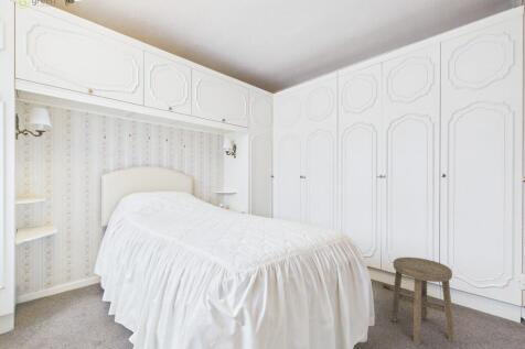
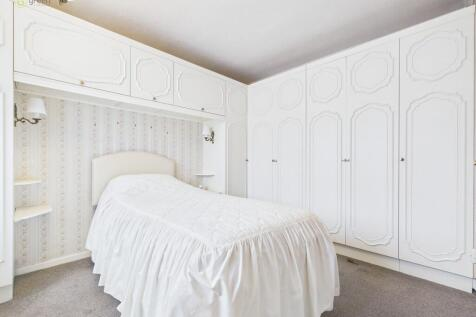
- stool (420, 296)
